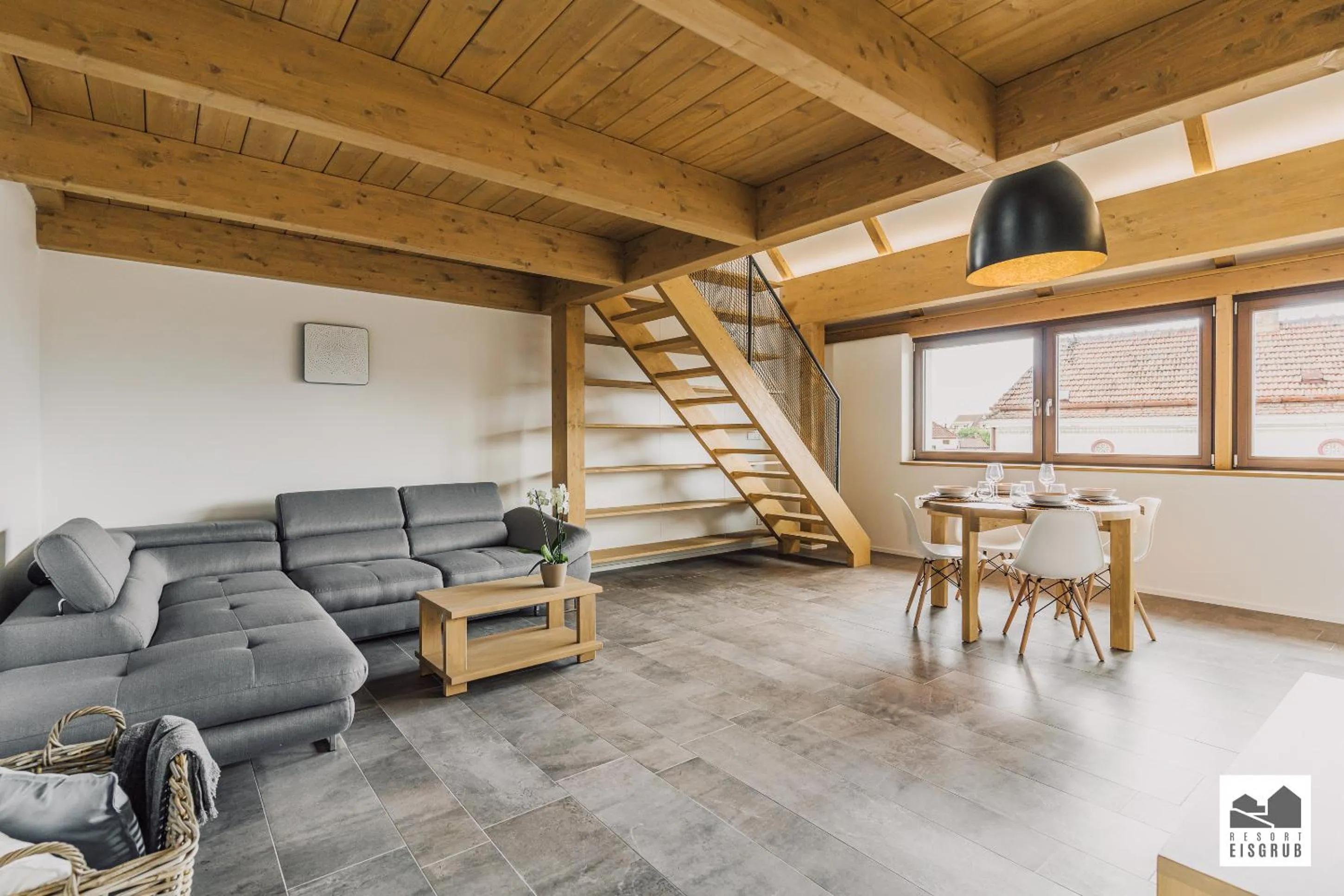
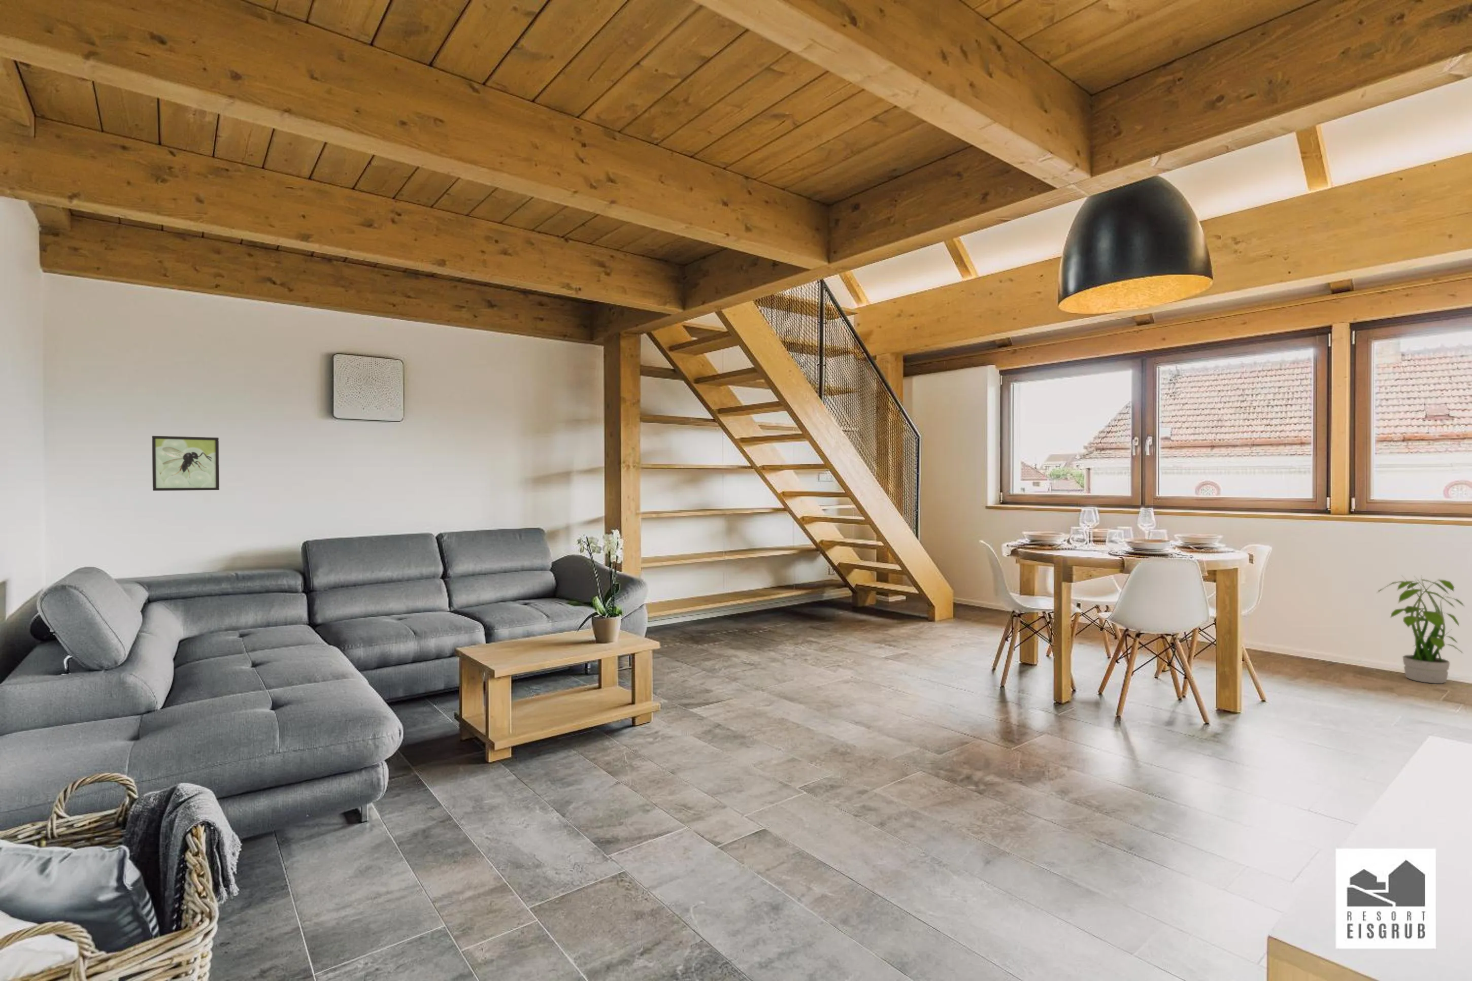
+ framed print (186, 463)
+ potted plant (1416, 627)
